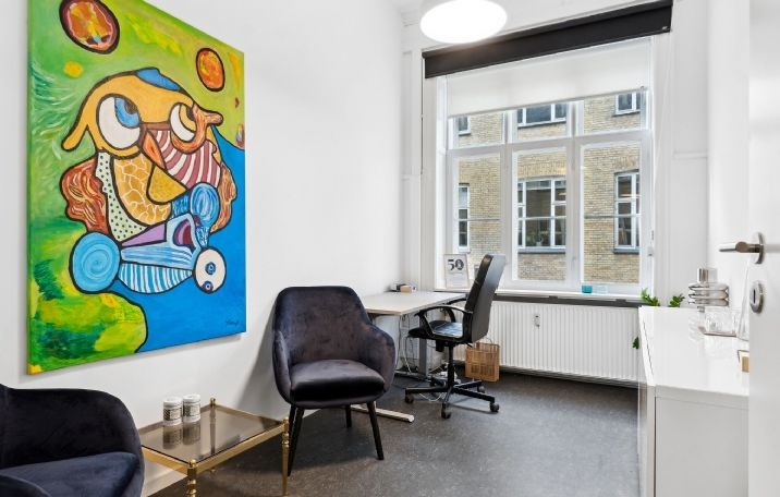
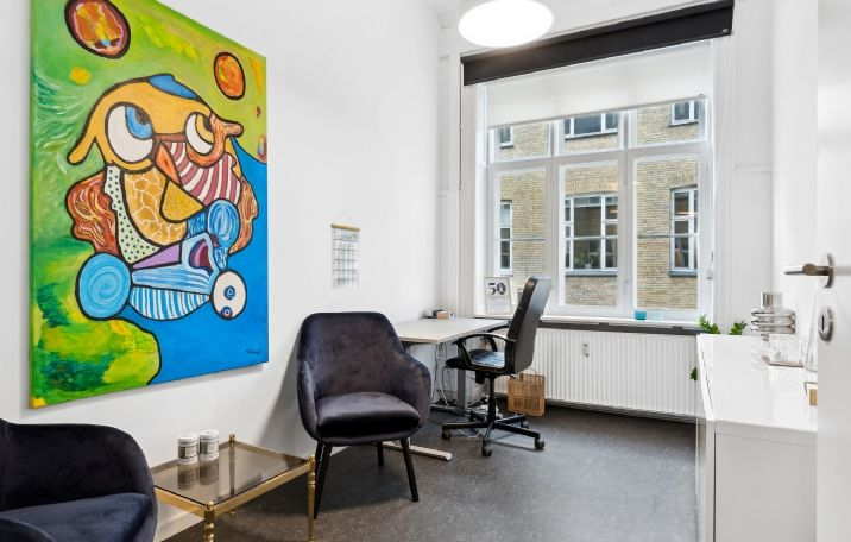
+ calendar (345, 250)
